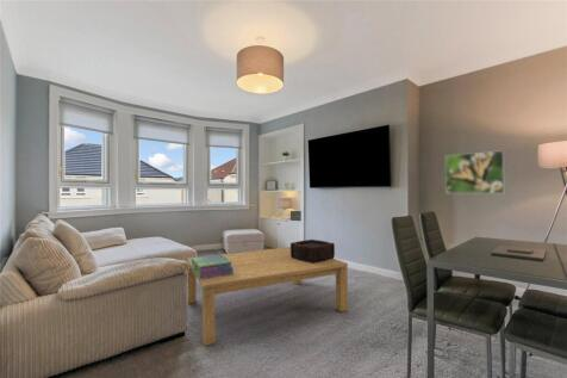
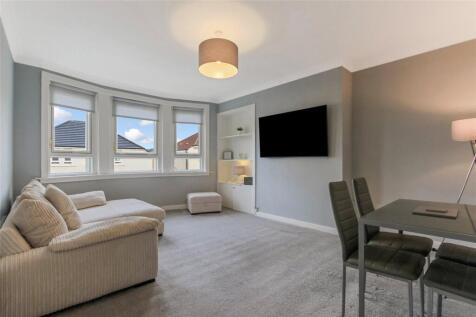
- decorative container (312, 249)
- stack of books (211, 265)
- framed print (473, 173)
- coffee table (263, 283)
